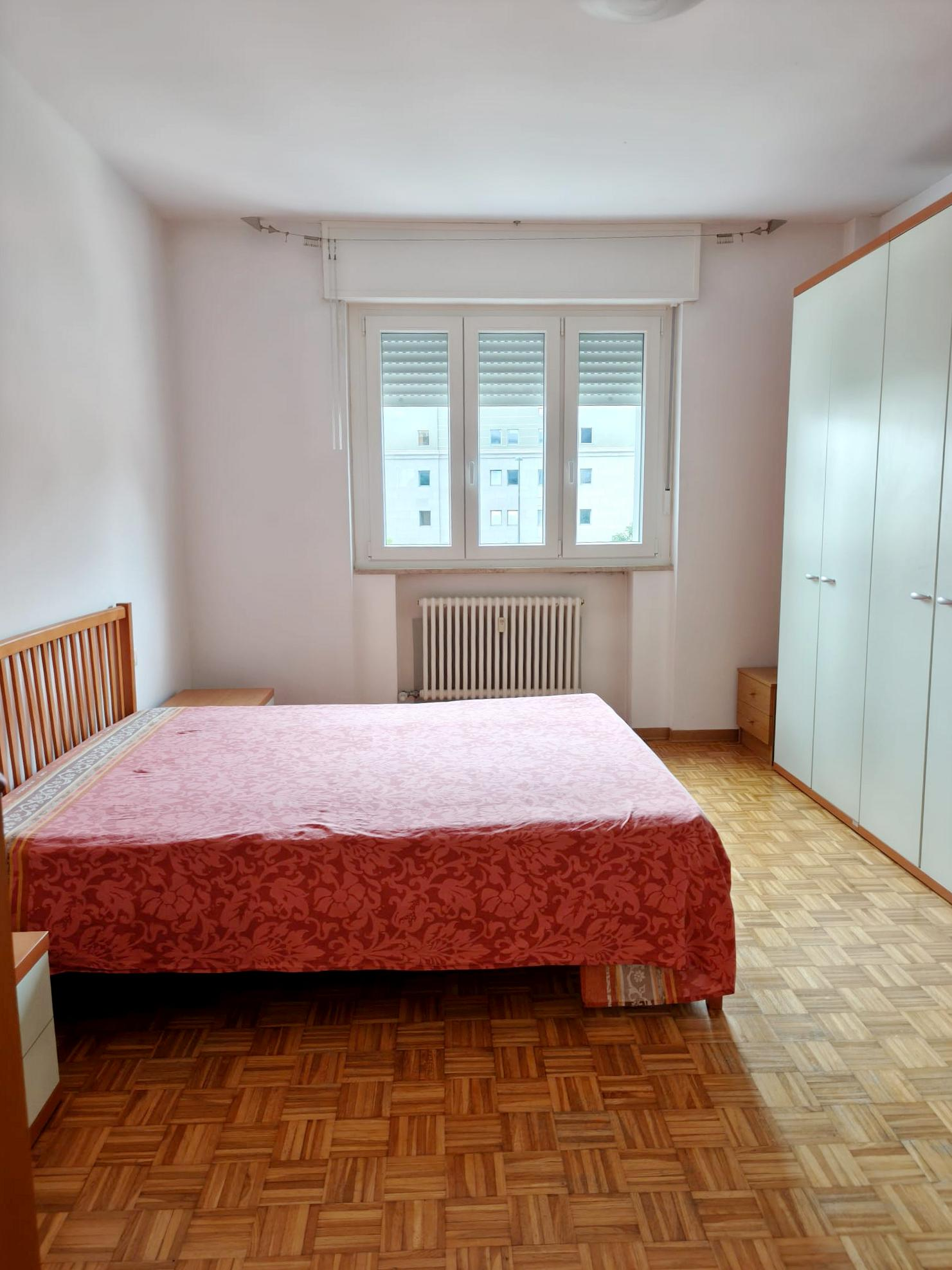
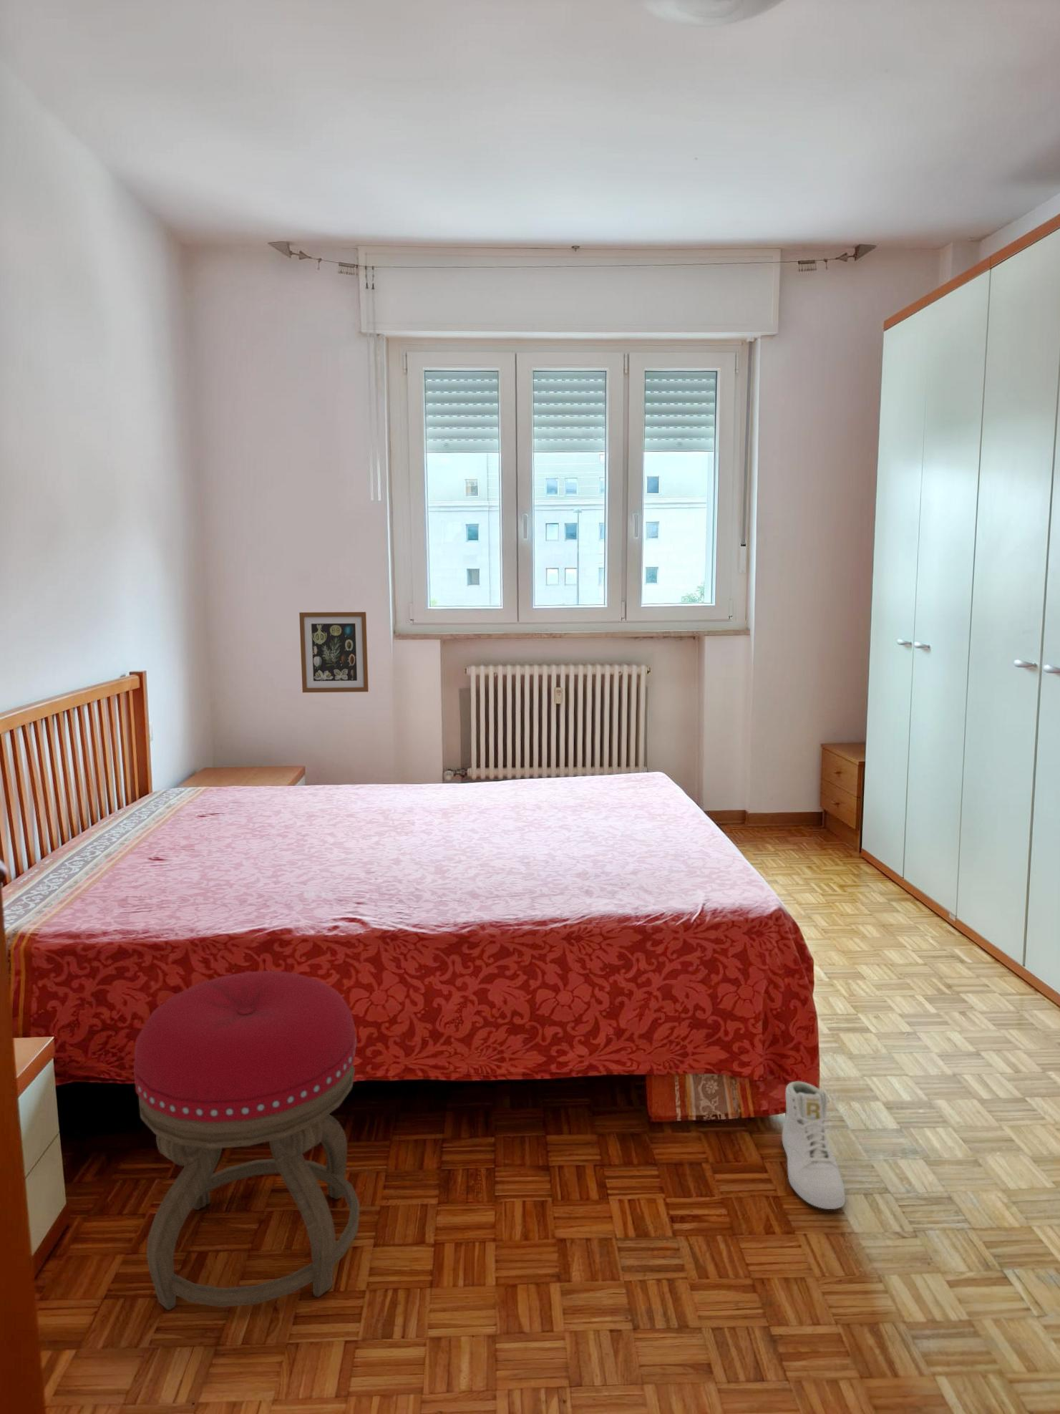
+ stool (252, 1126)
+ sneaker (809, 1137)
+ wall art (334, 652)
